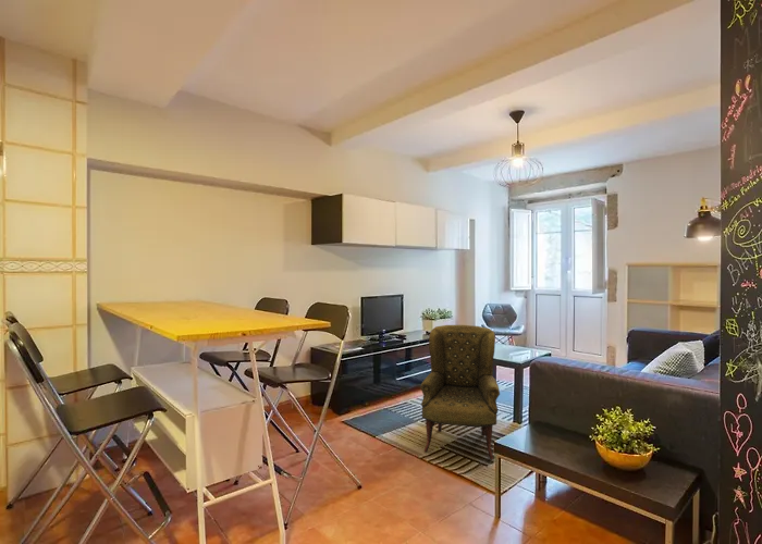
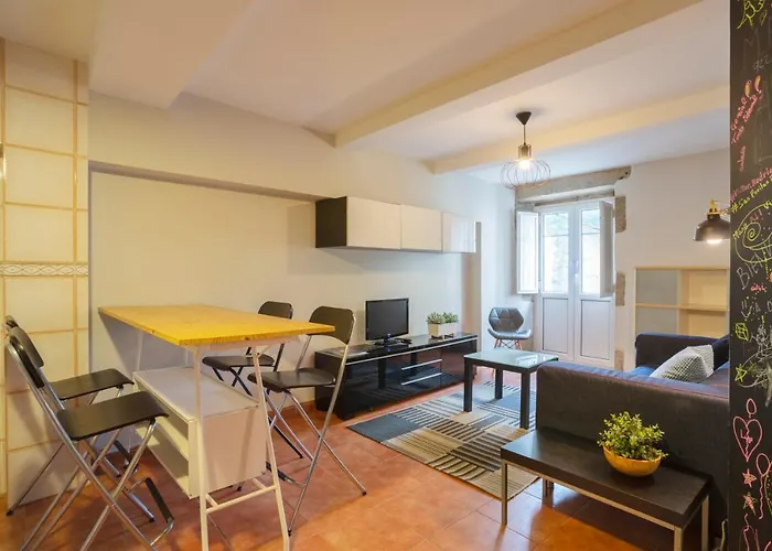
- armchair (459, 385)
